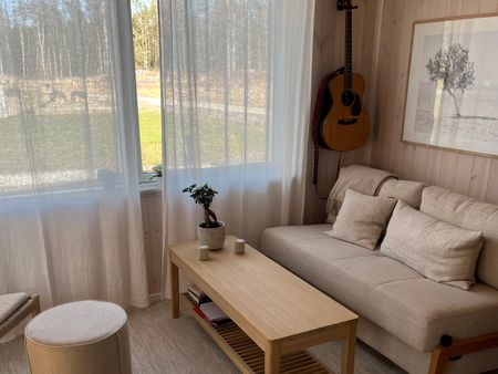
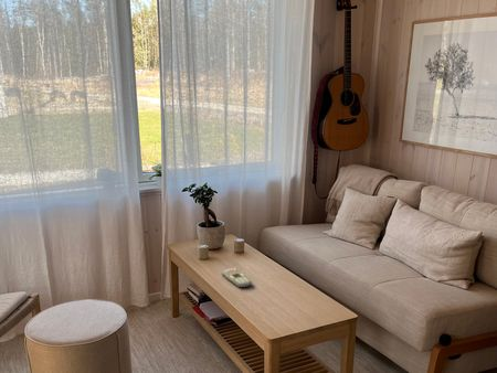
+ remote control (236, 277)
